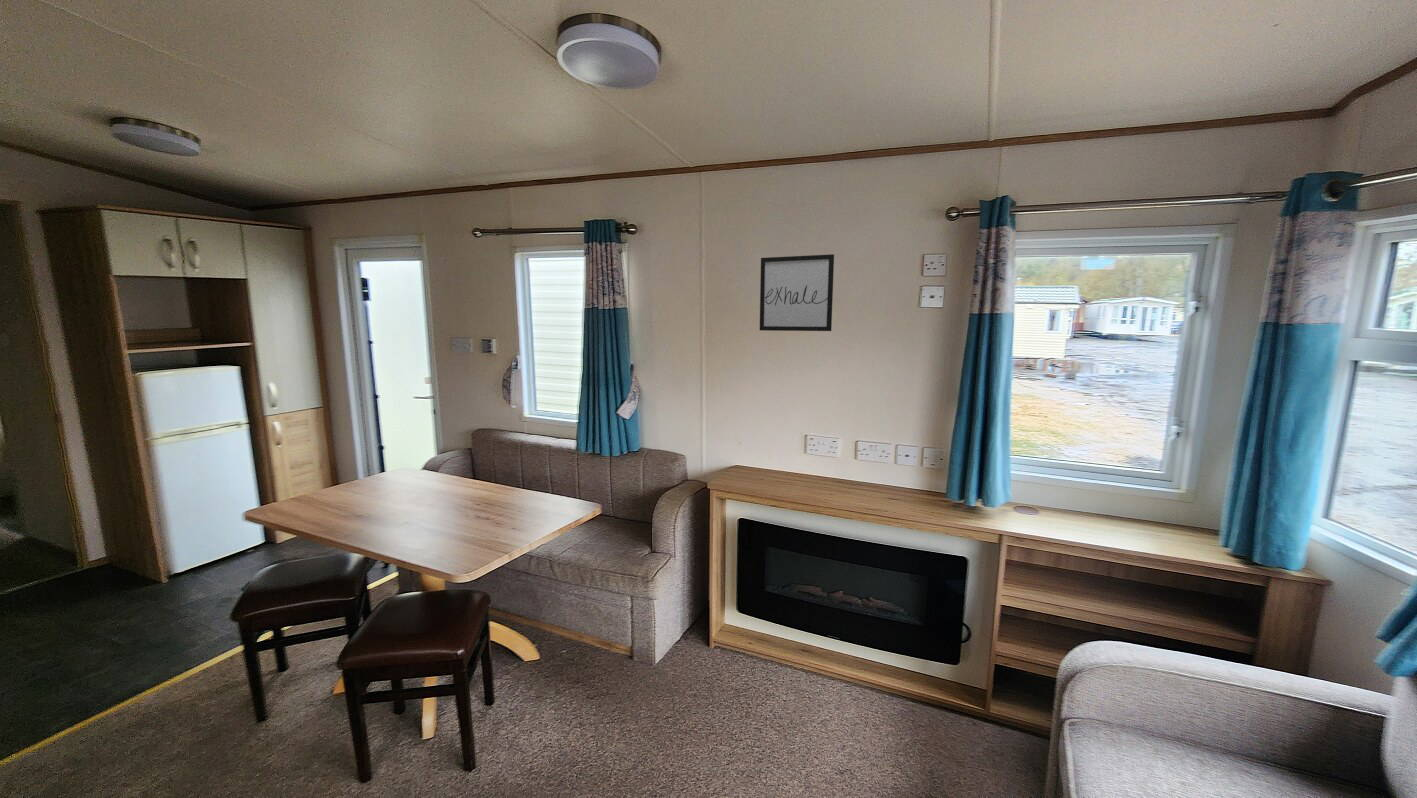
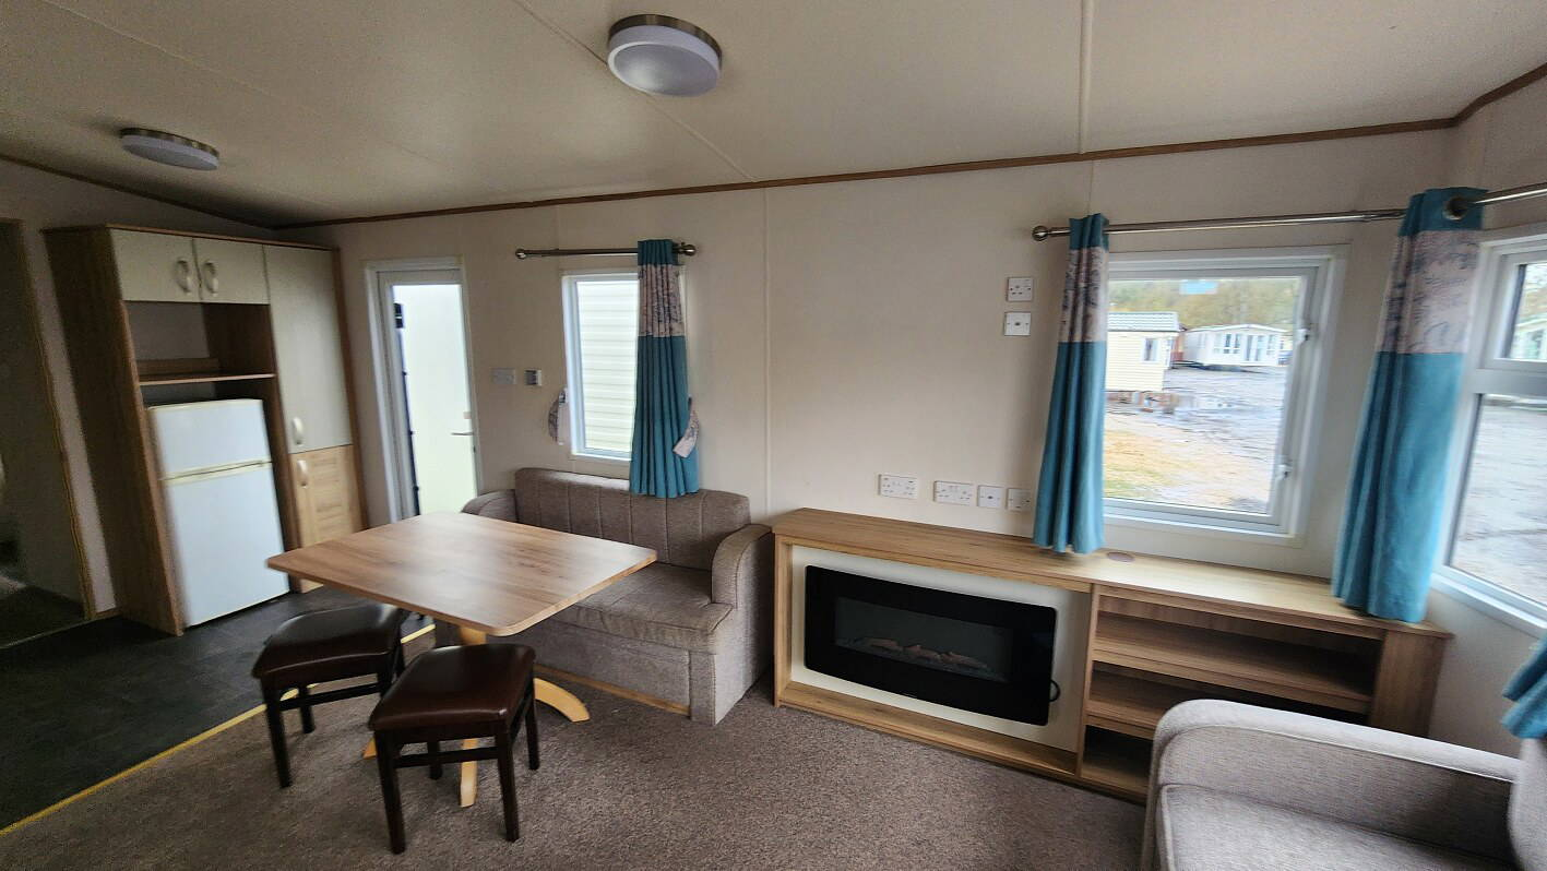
- wall art (795, 293)
